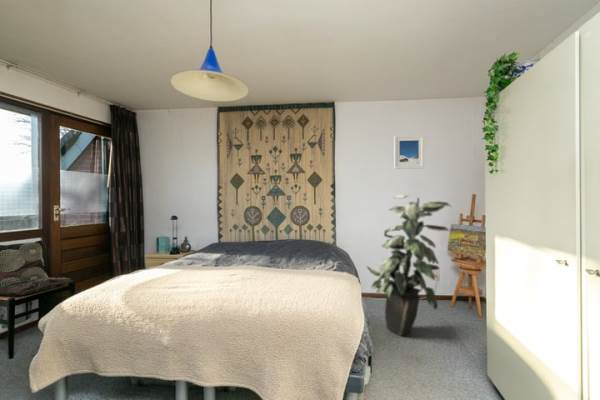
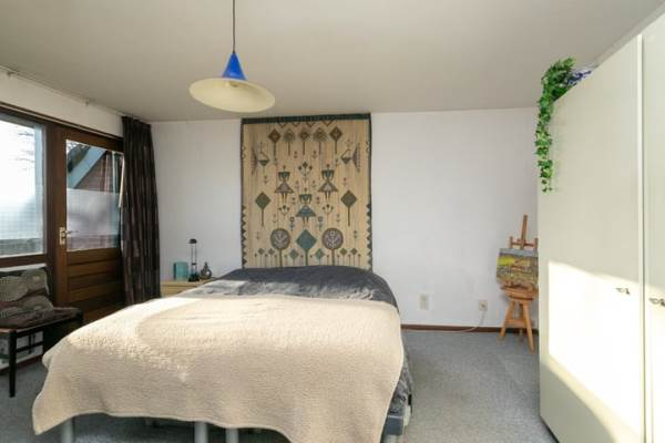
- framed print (408, 152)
- indoor plant (407, 263)
